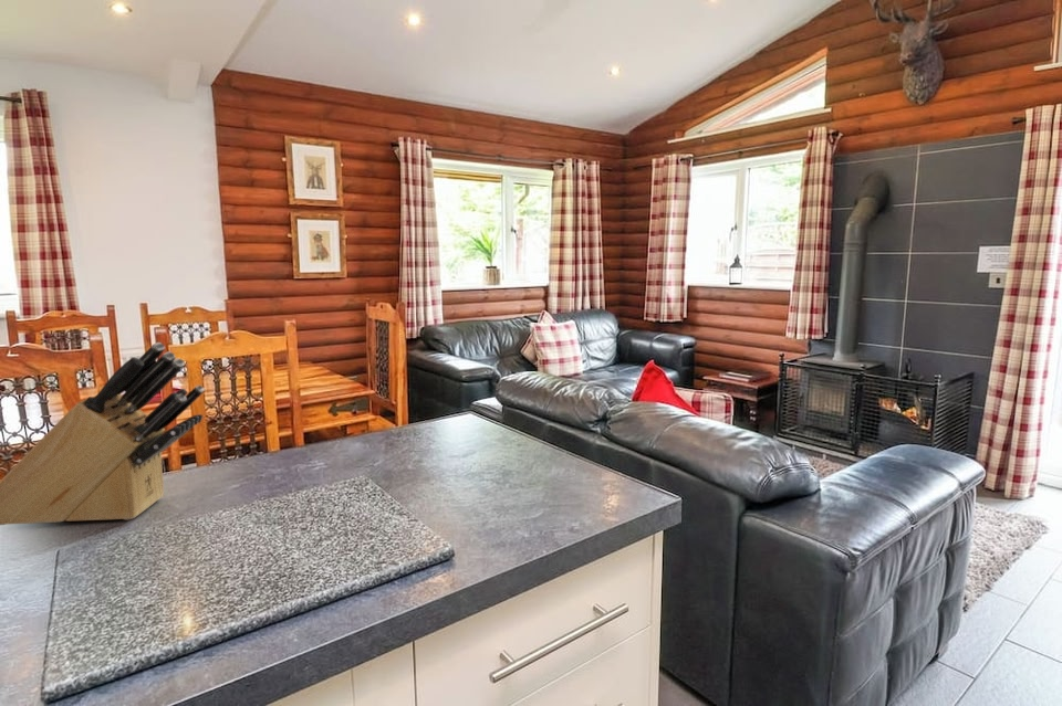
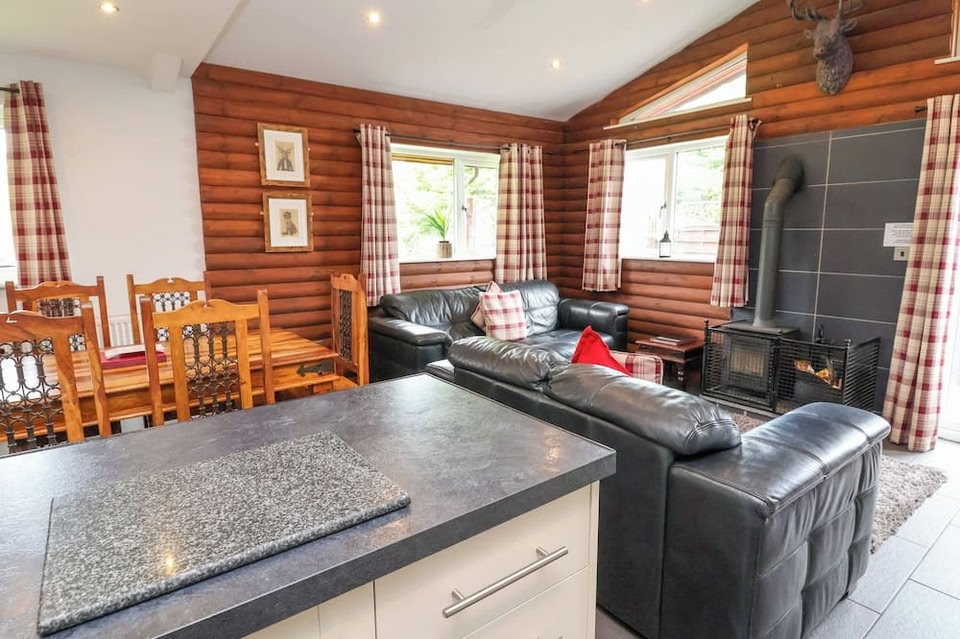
- knife block (94, 429)
